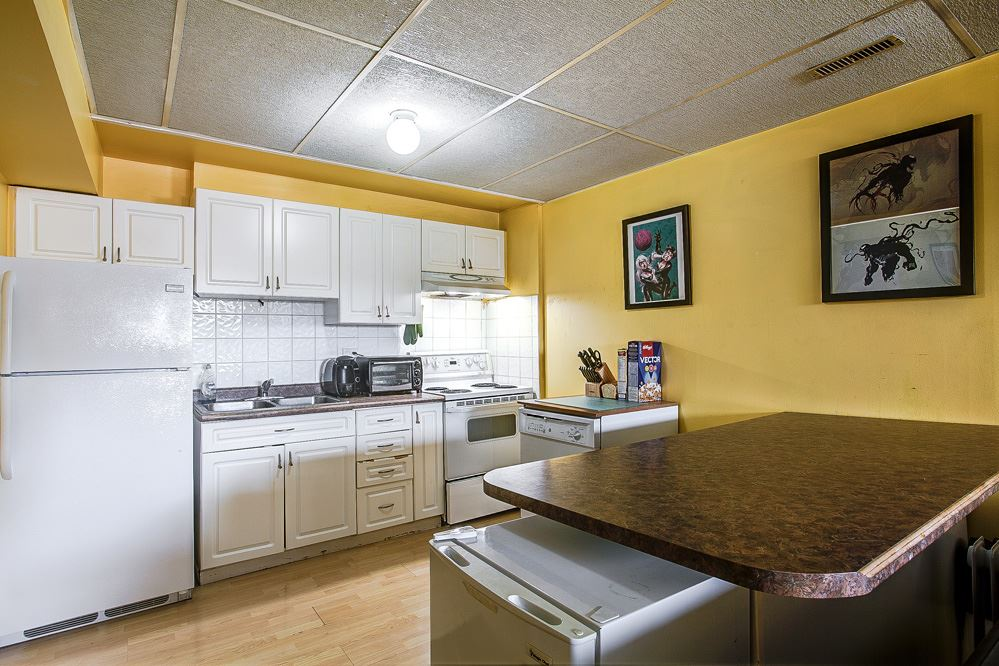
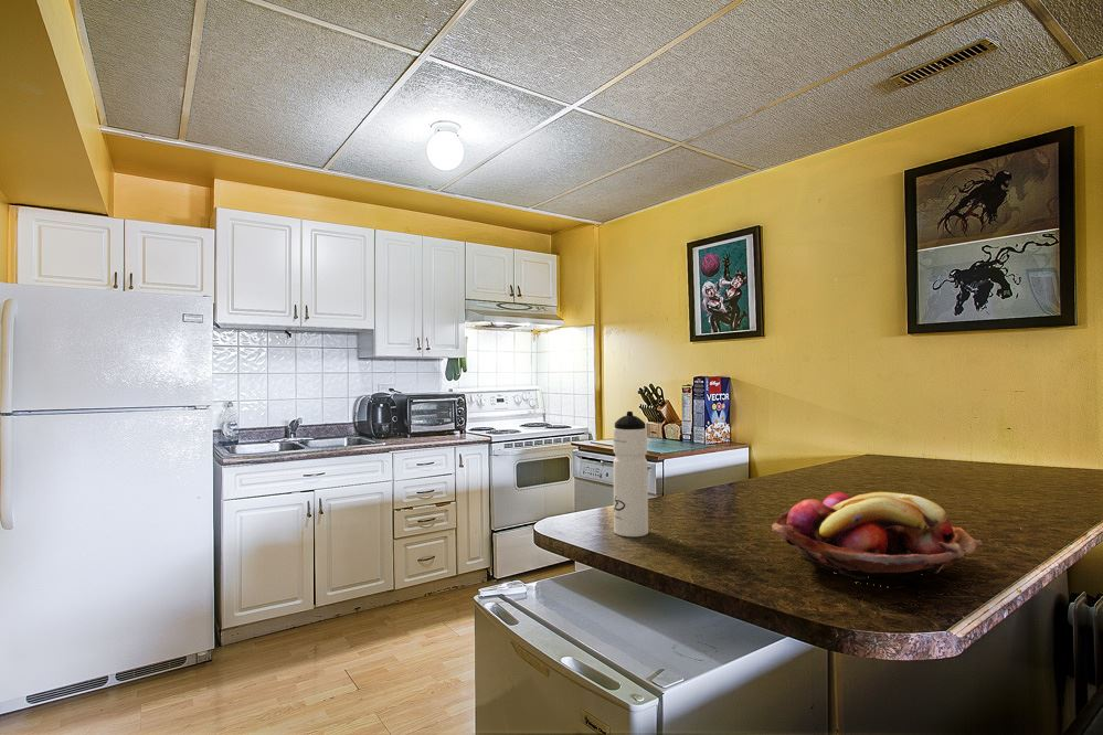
+ water bottle (629, 471)
+ fruit basket (867, 528)
